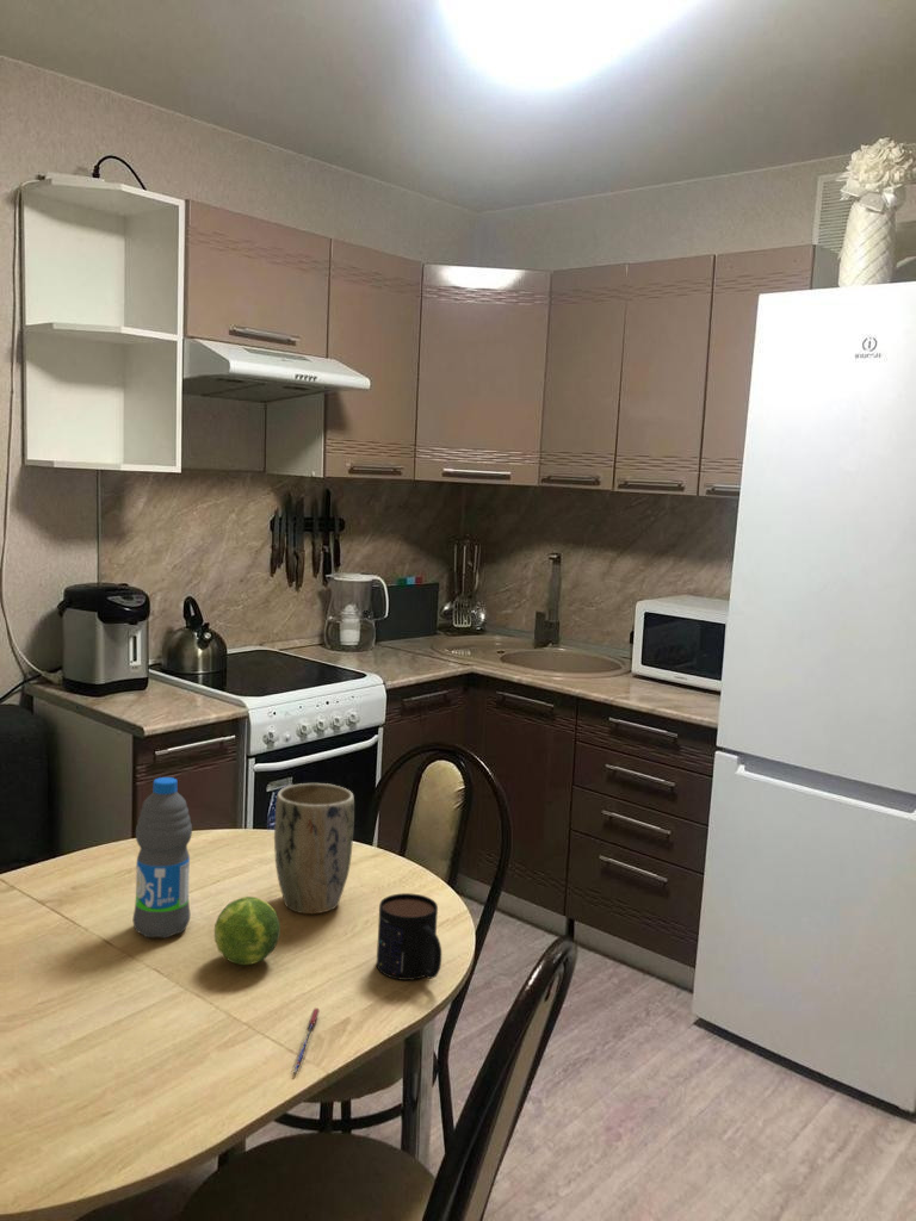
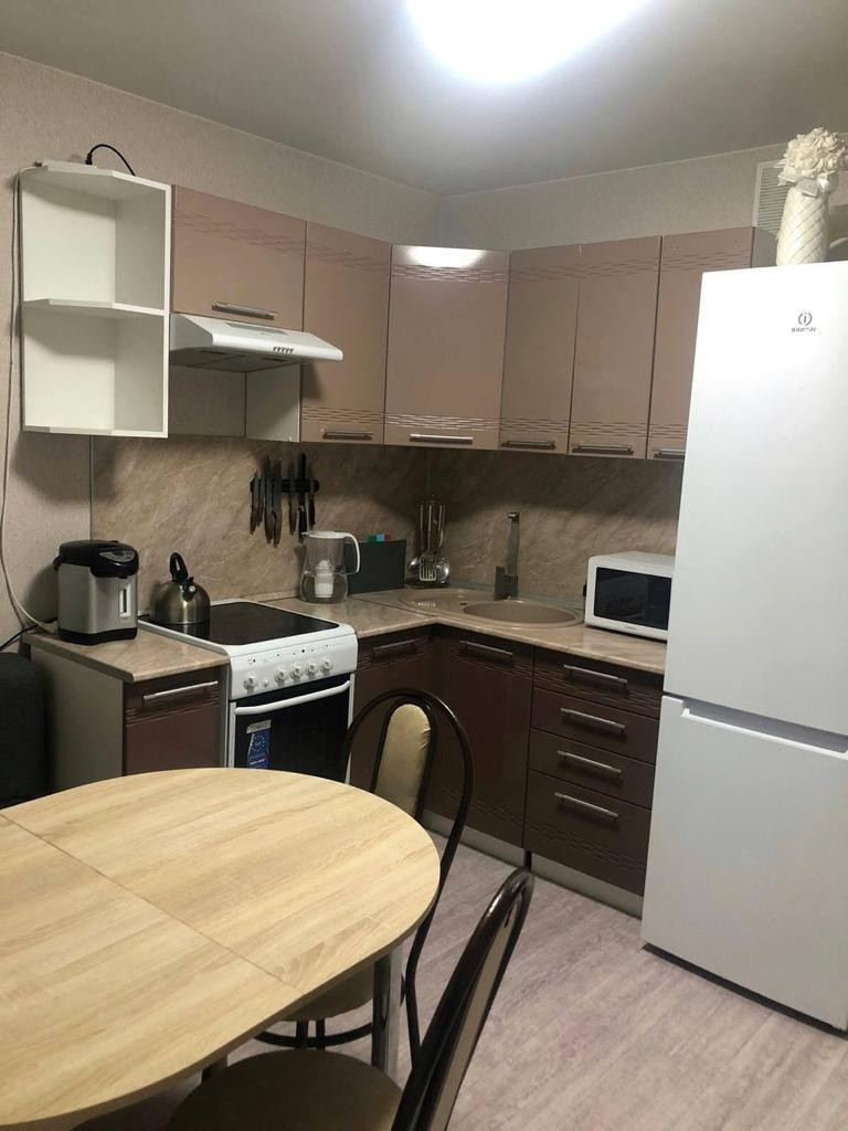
- mug (414, 941)
- water bottle (163, 855)
- plant pot (312, 848)
- fruit (247, 930)
- pen (305, 1039)
